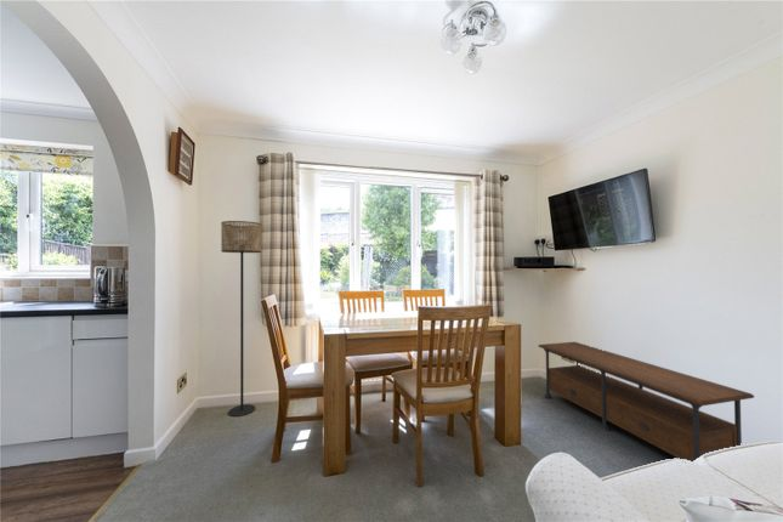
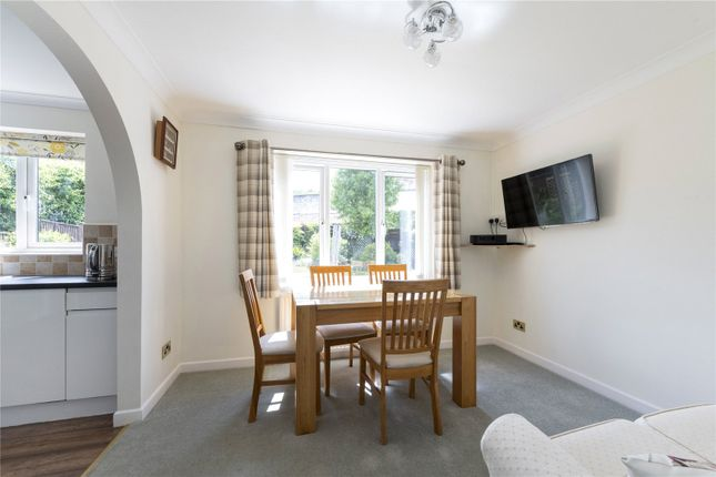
- floor lamp (242, 316)
- media console (619, 395)
